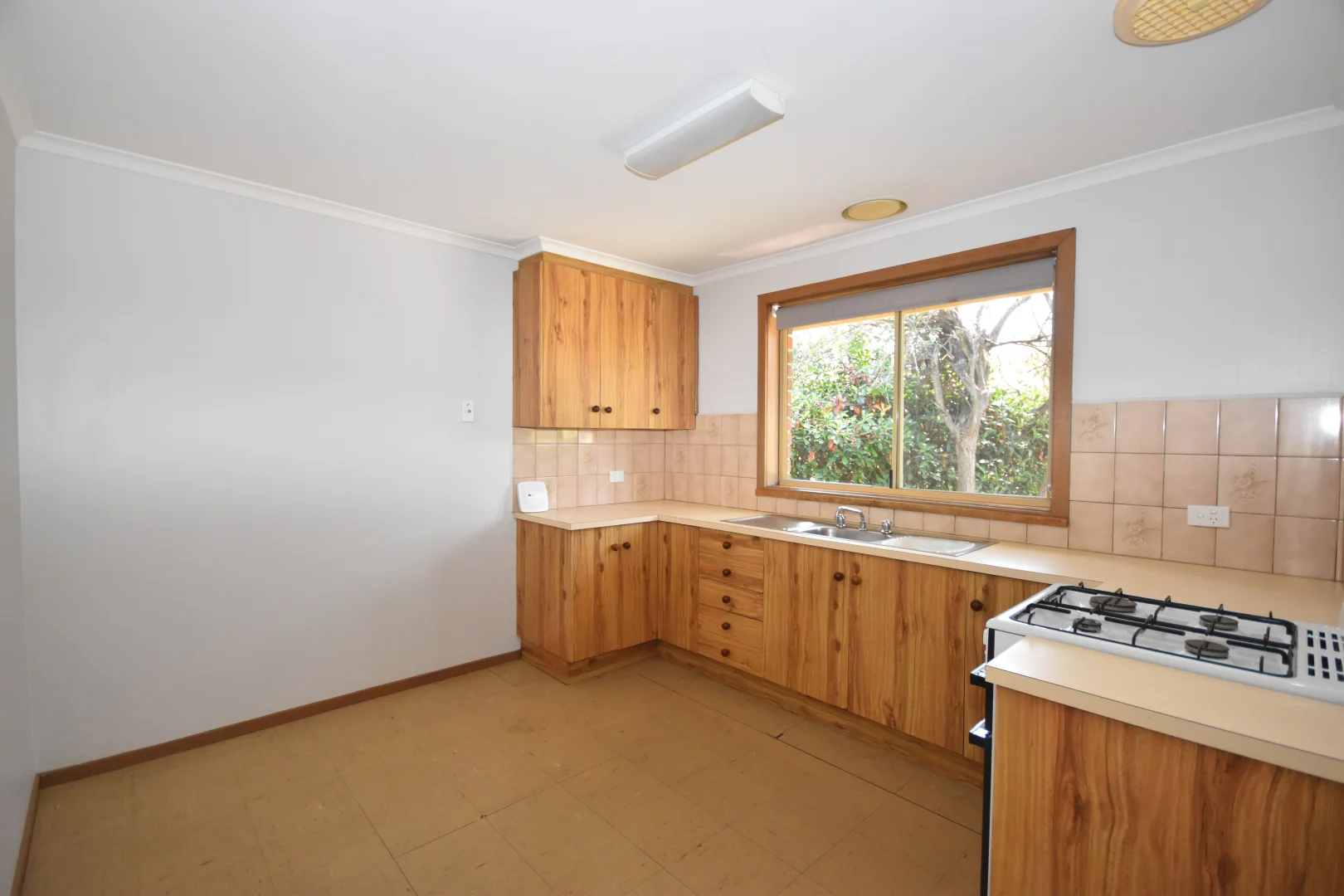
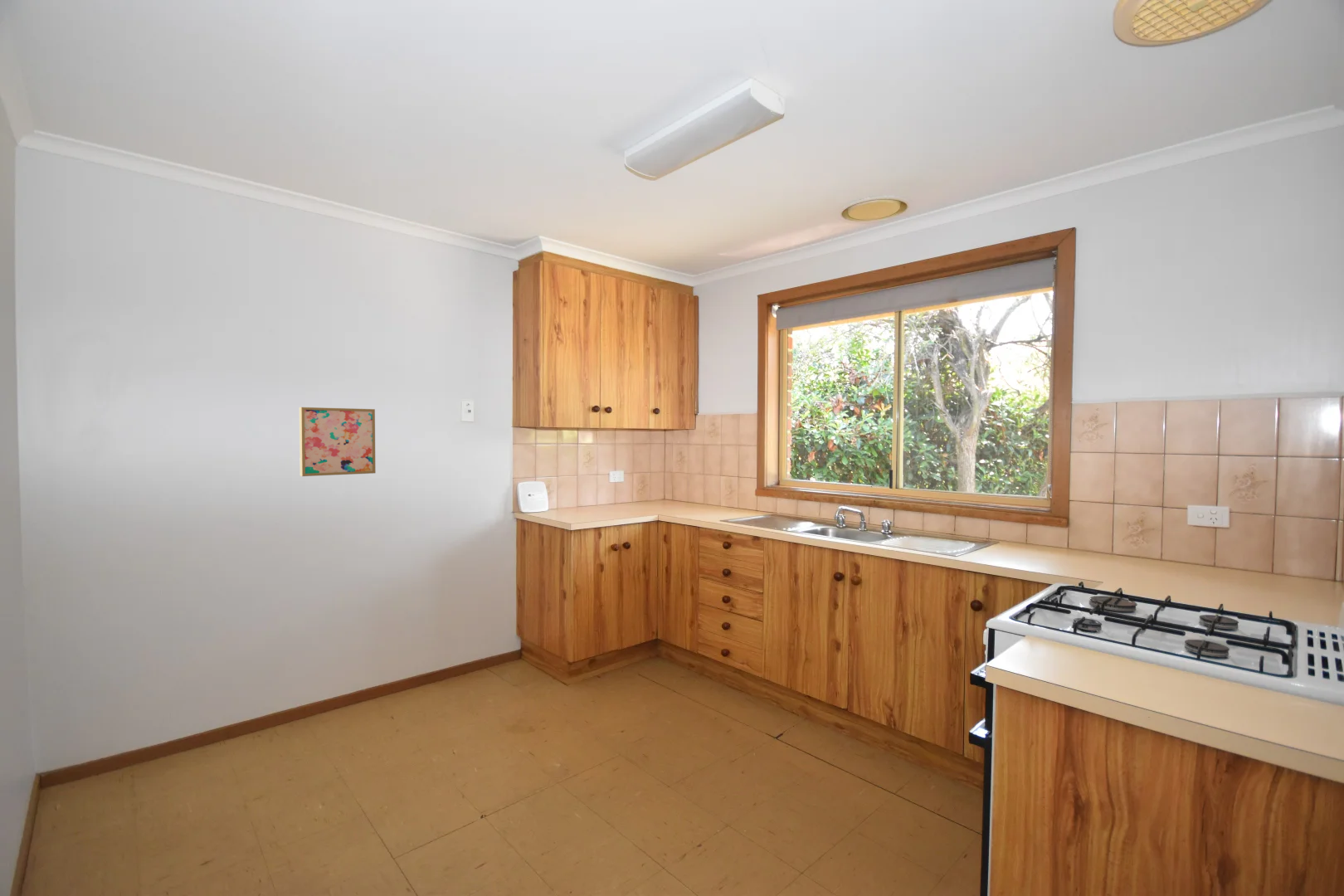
+ wall art (338, 441)
